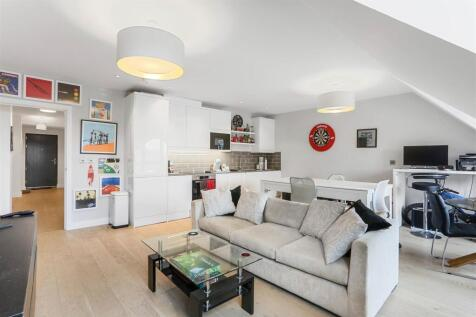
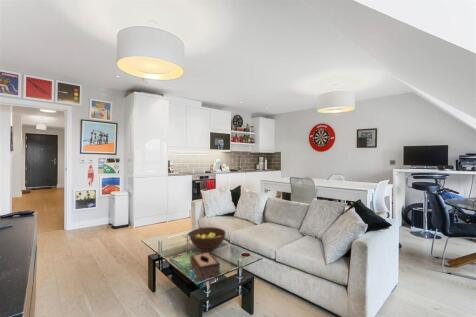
+ fruit bowl (207, 240)
+ tissue box (204, 264)
